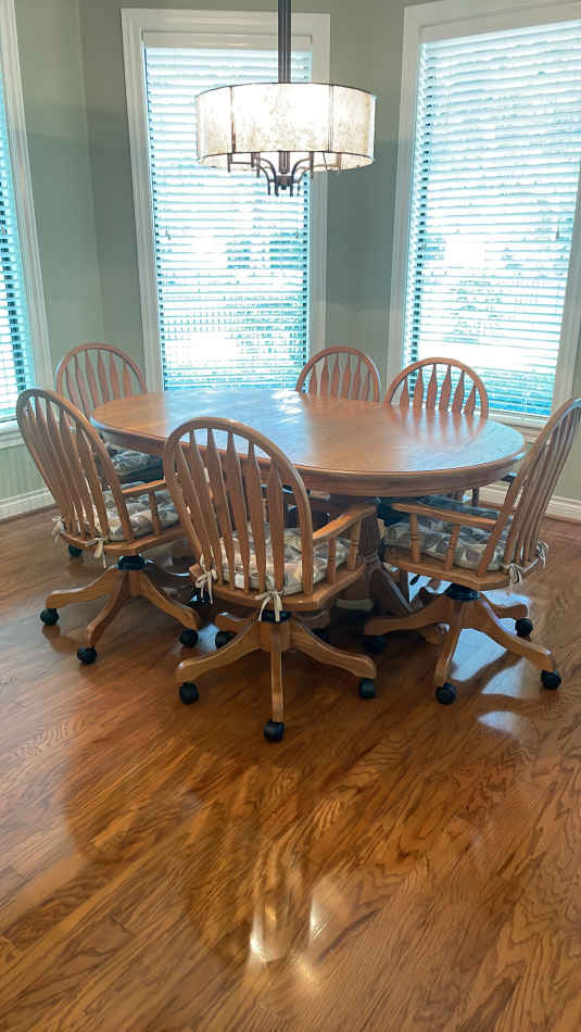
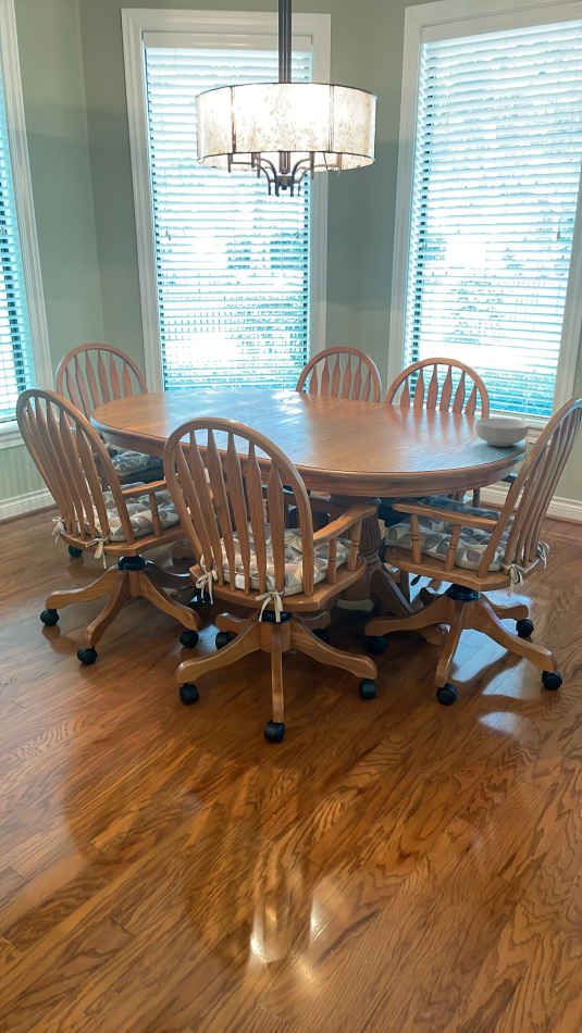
+ cereal bowl (500, 433)
